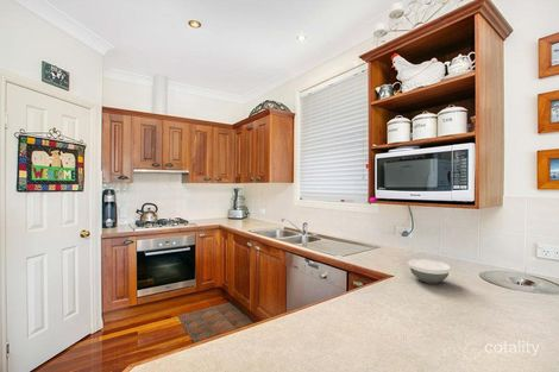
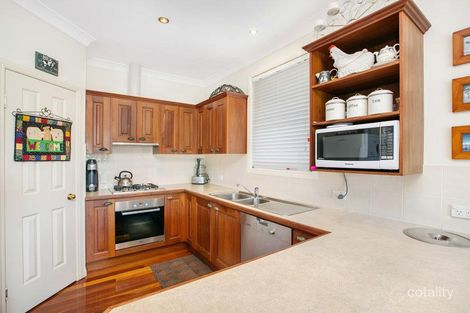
- bowl (428, 272)
